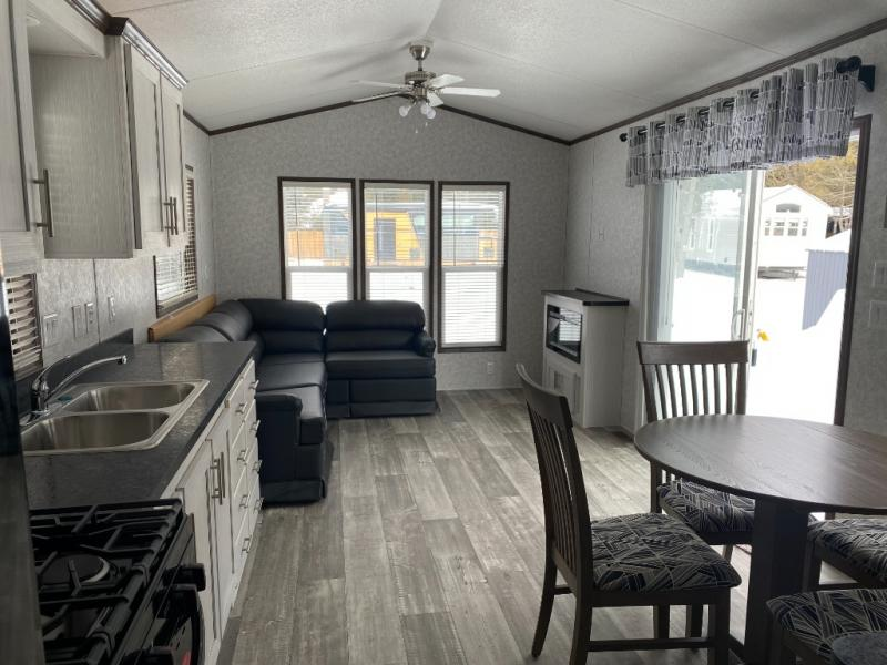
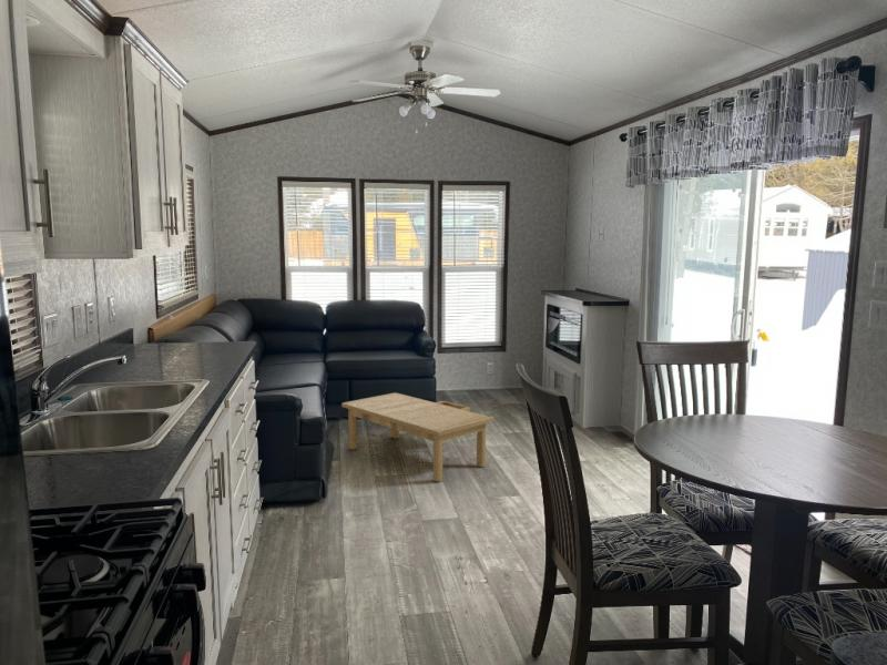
+ coffee table (424, 430)
